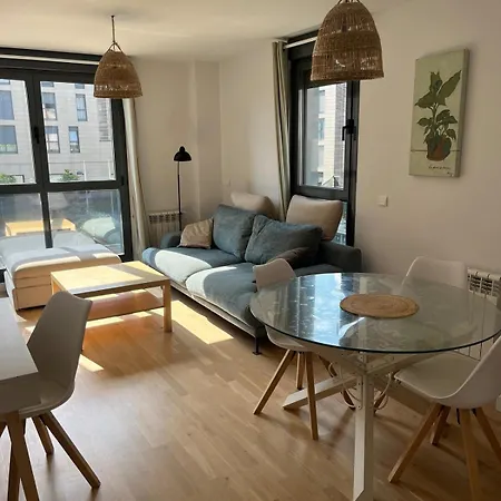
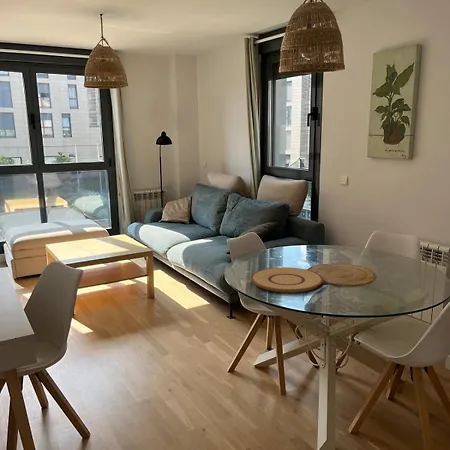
+ plate (286, 279)
